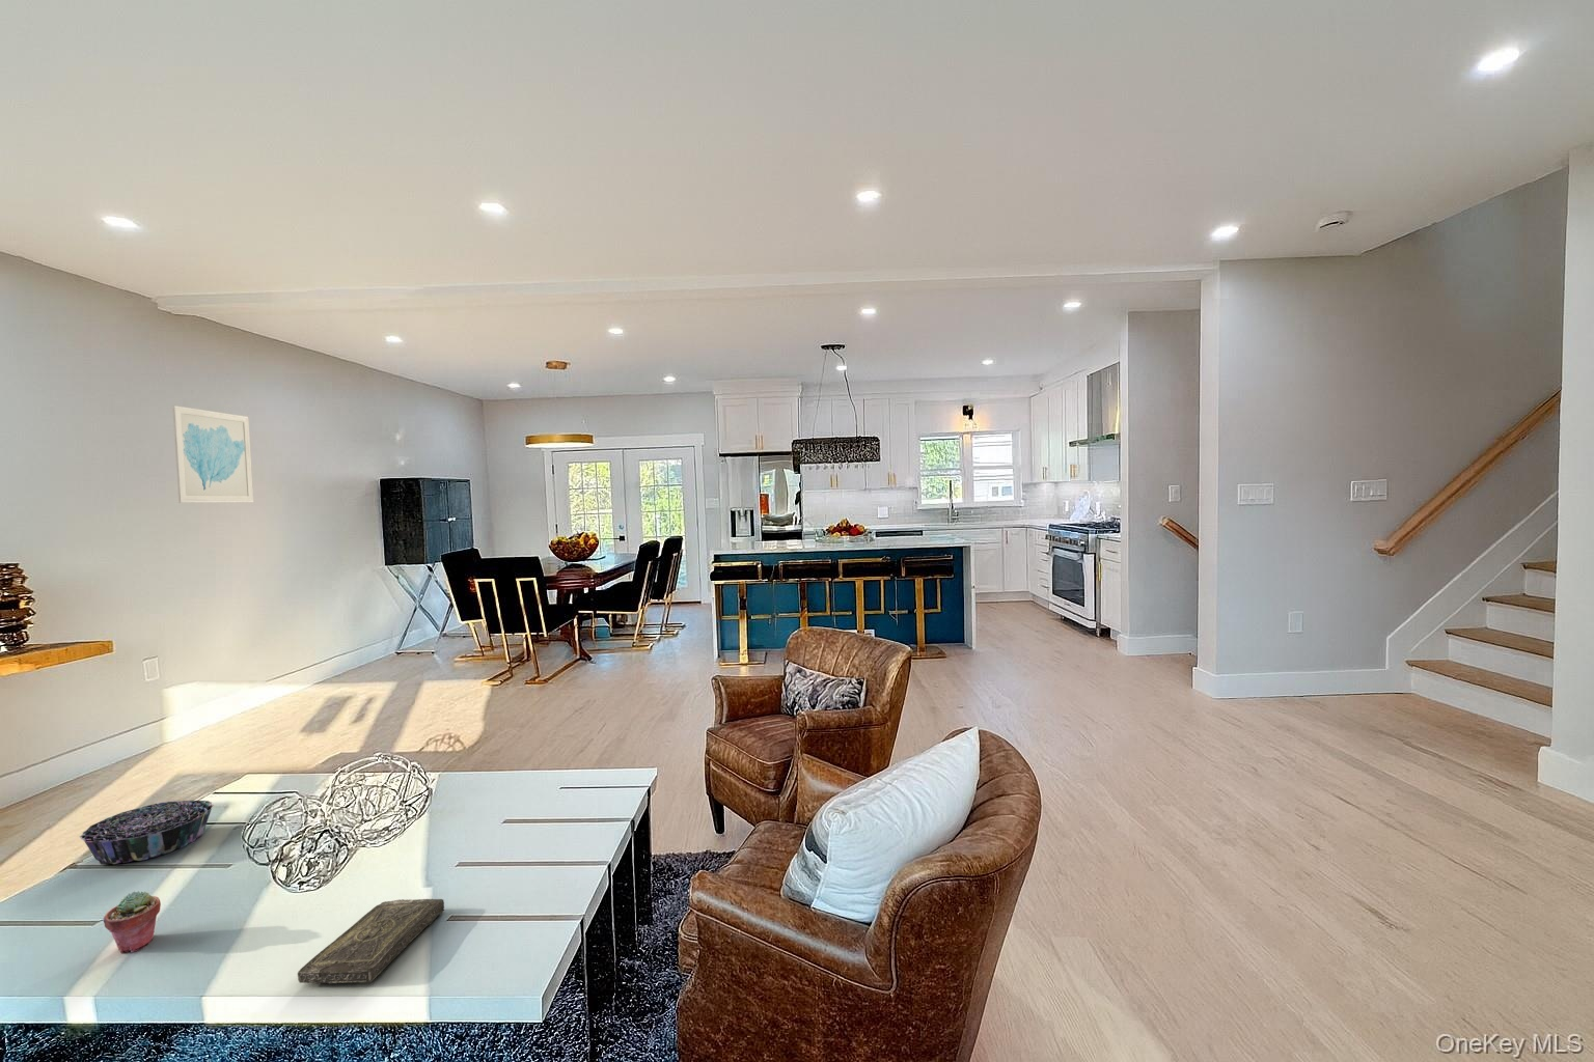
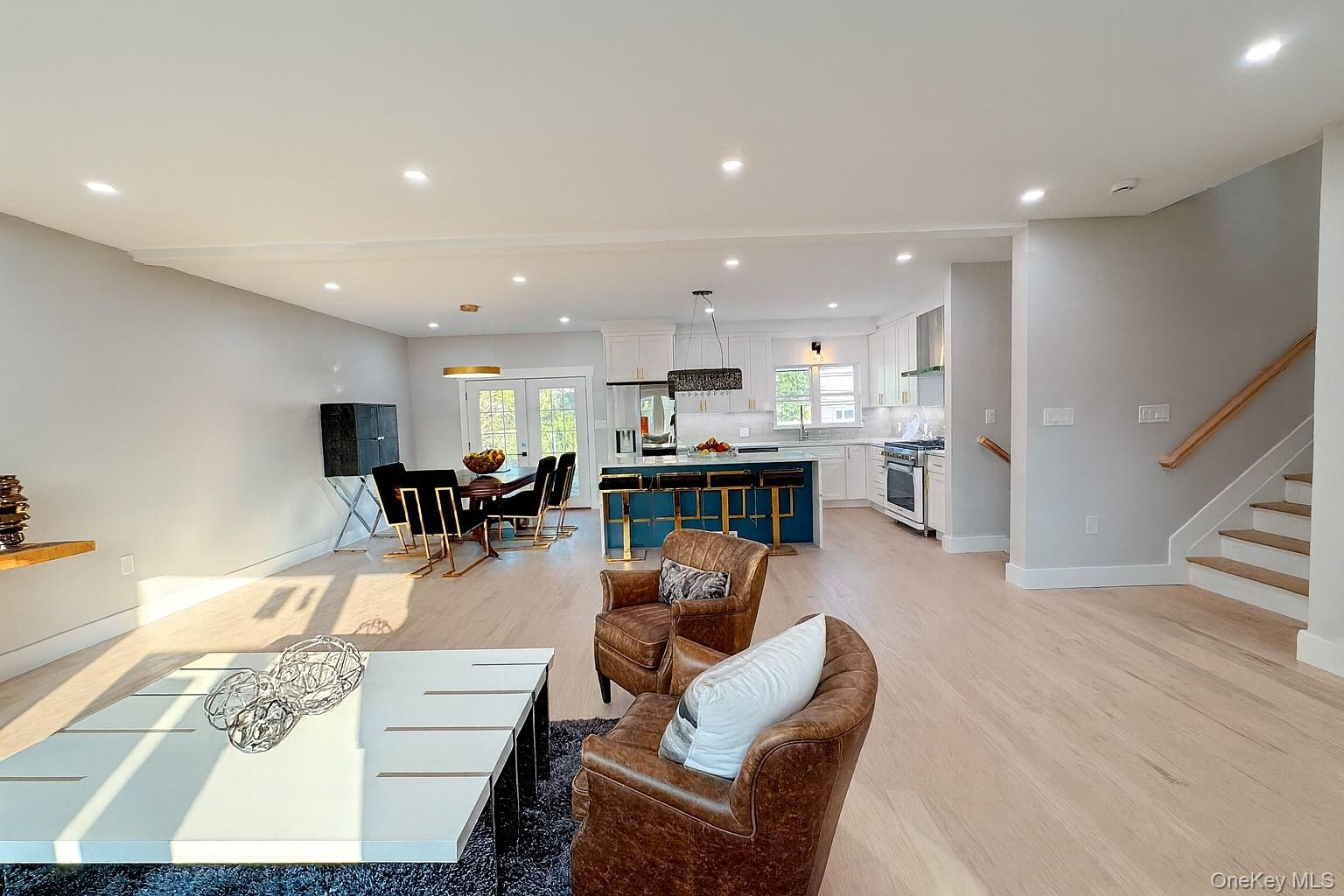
- decorative bowl (151, 832)
- book (377, 936)
- potted succulent (133, 917)
- wall art (215, 456)
